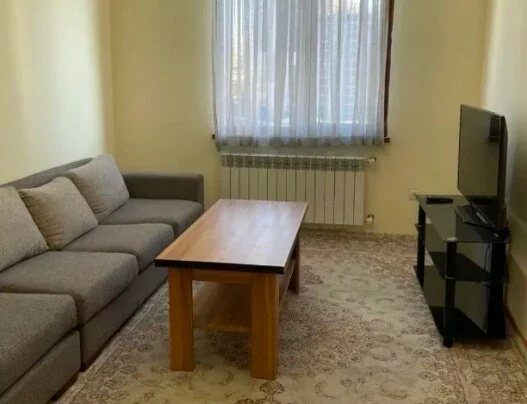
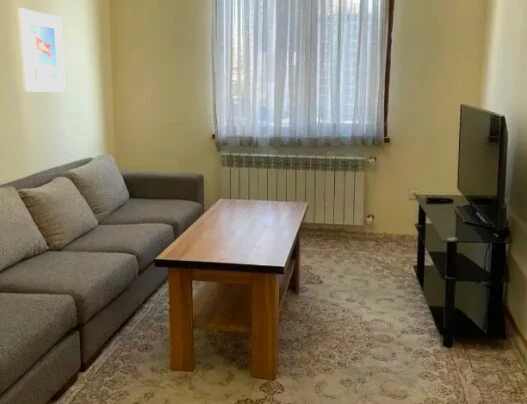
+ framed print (42, 52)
